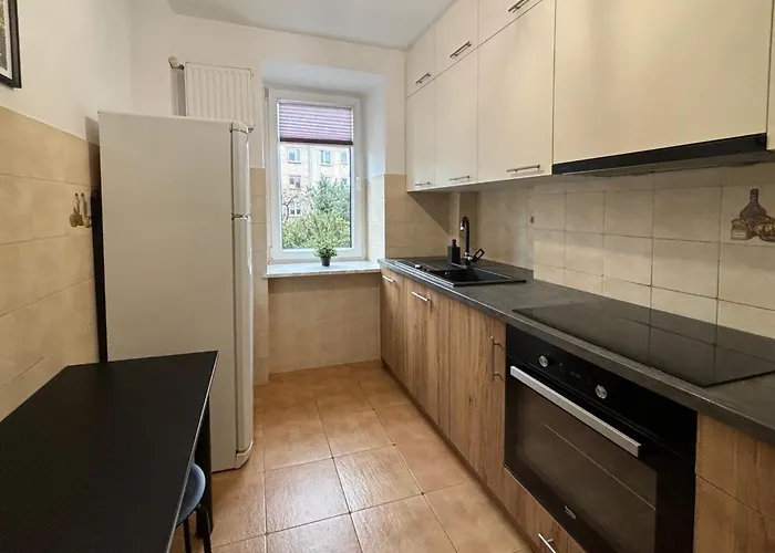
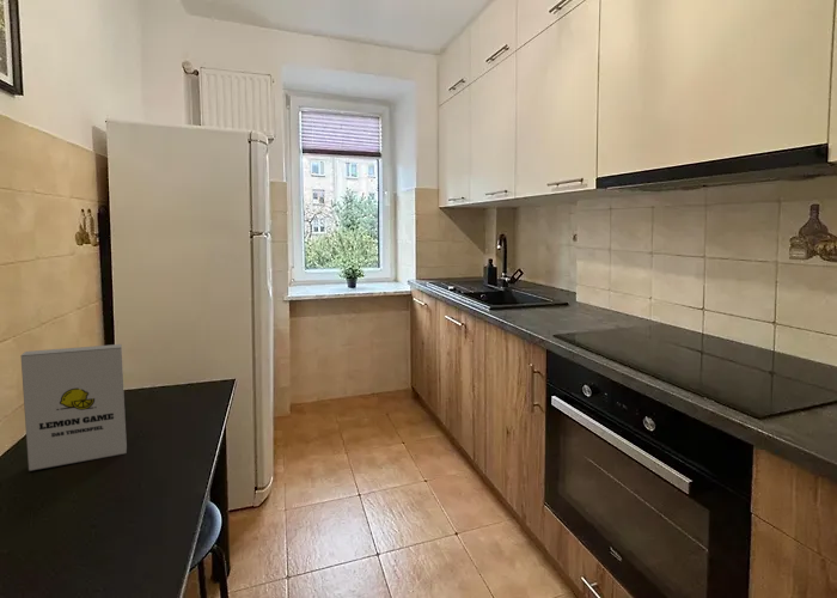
+ board game (77, 403)
